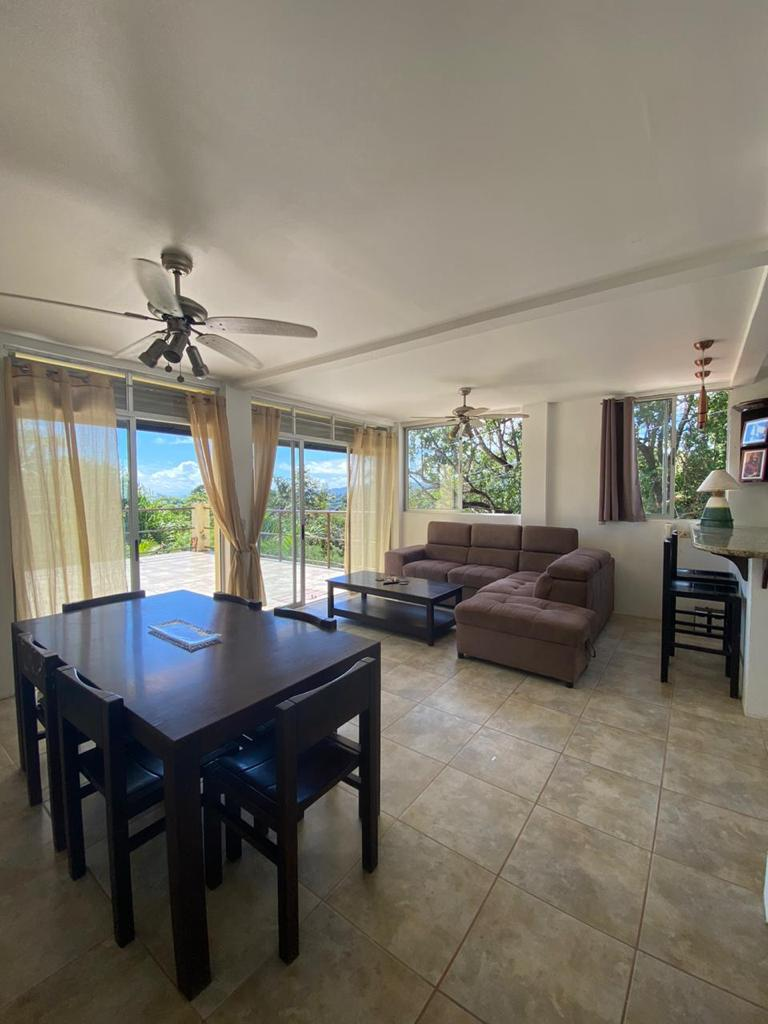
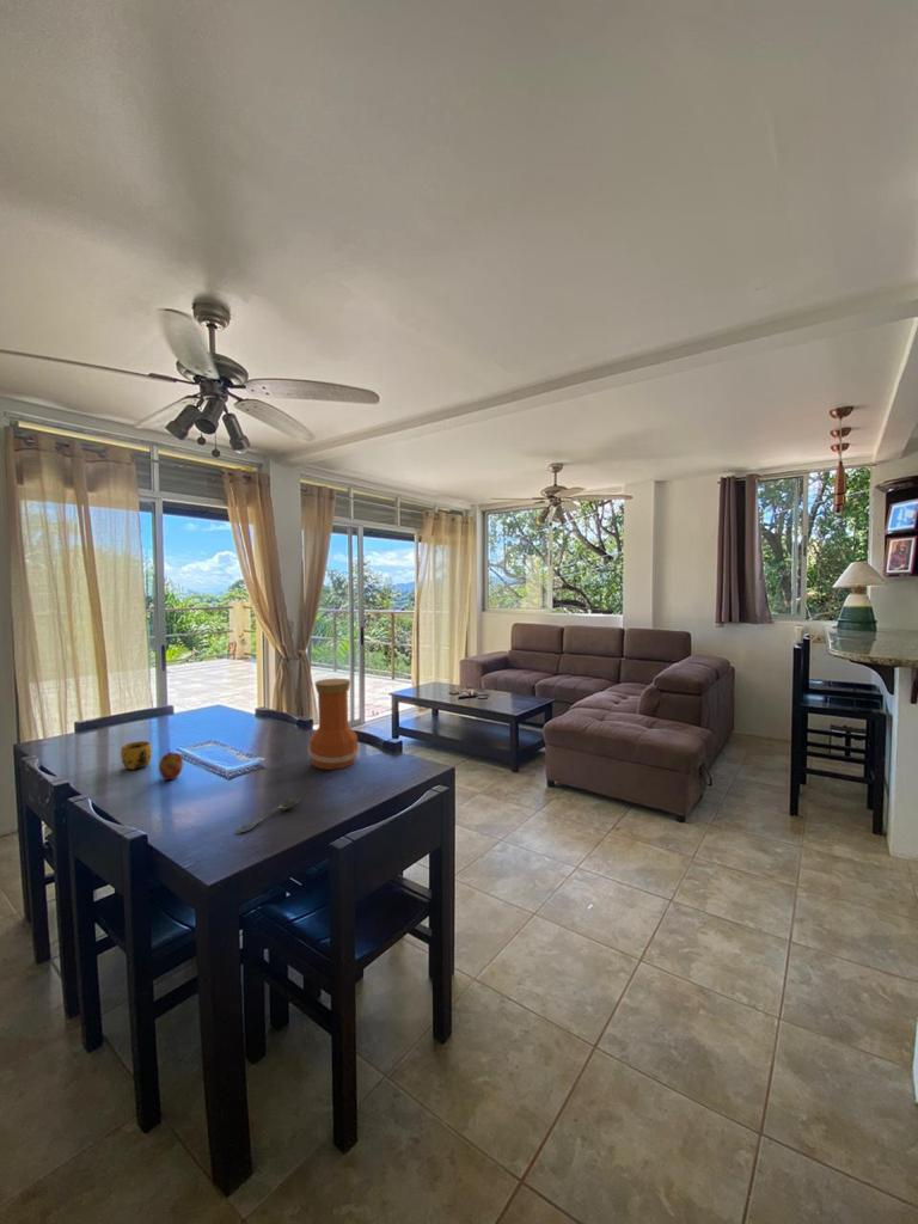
+ spoon (270, 813)
+ apple (171, 763)
+ mug (139, 755)
+ vase (332, 722)
